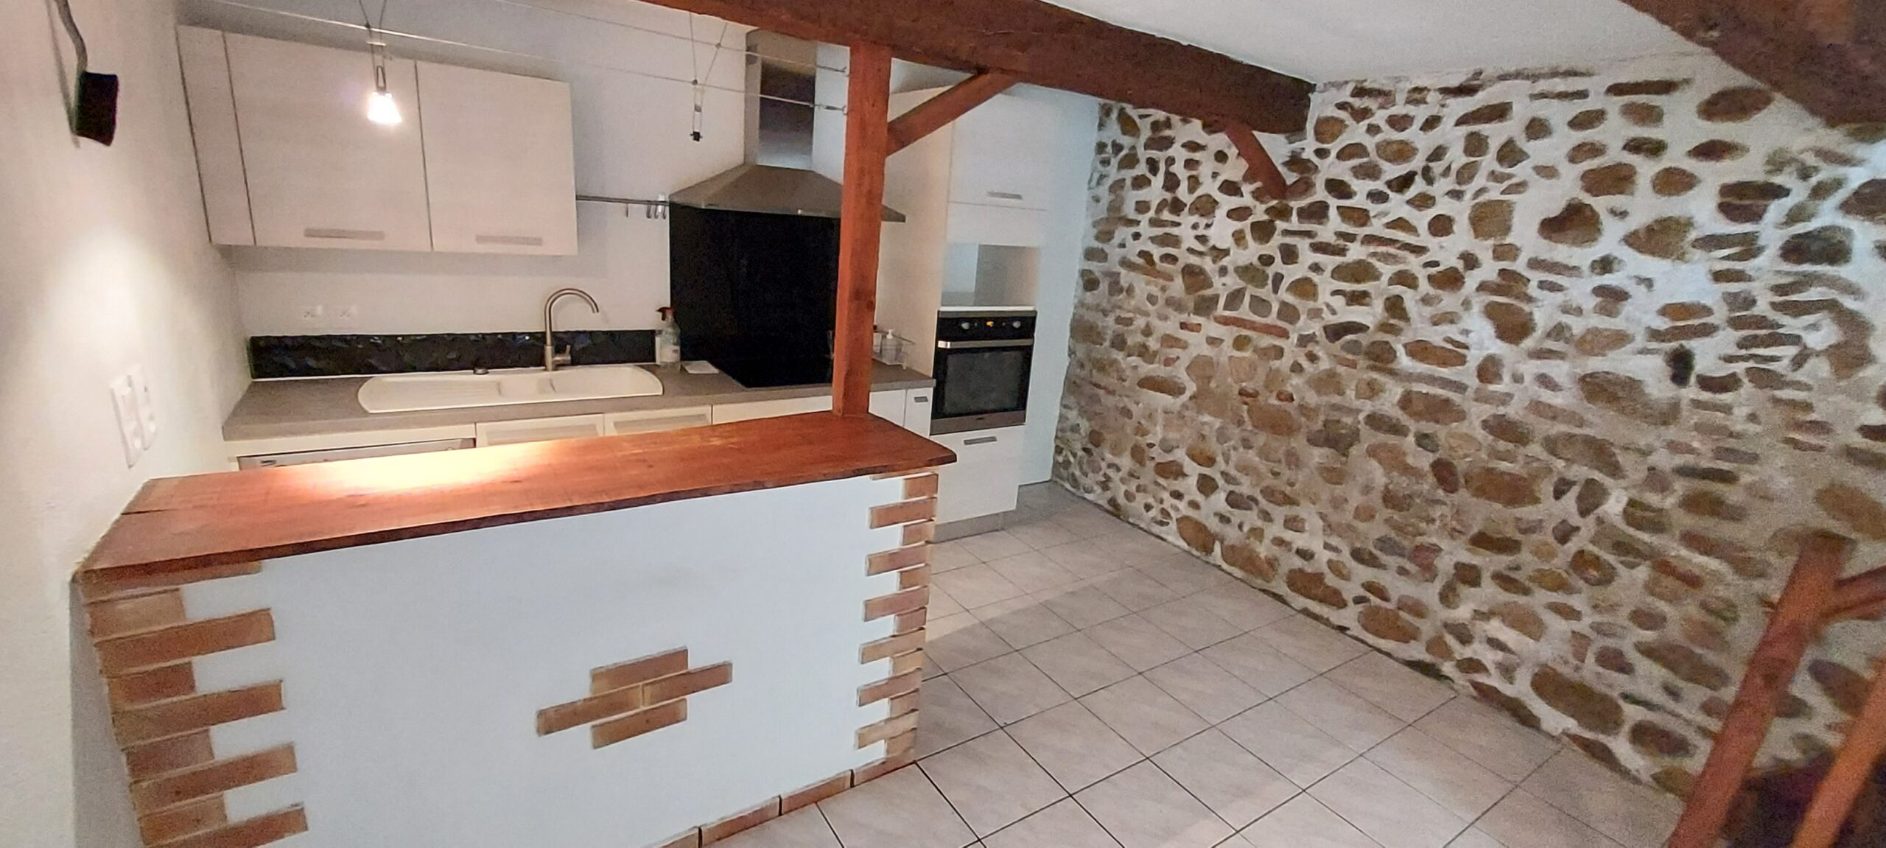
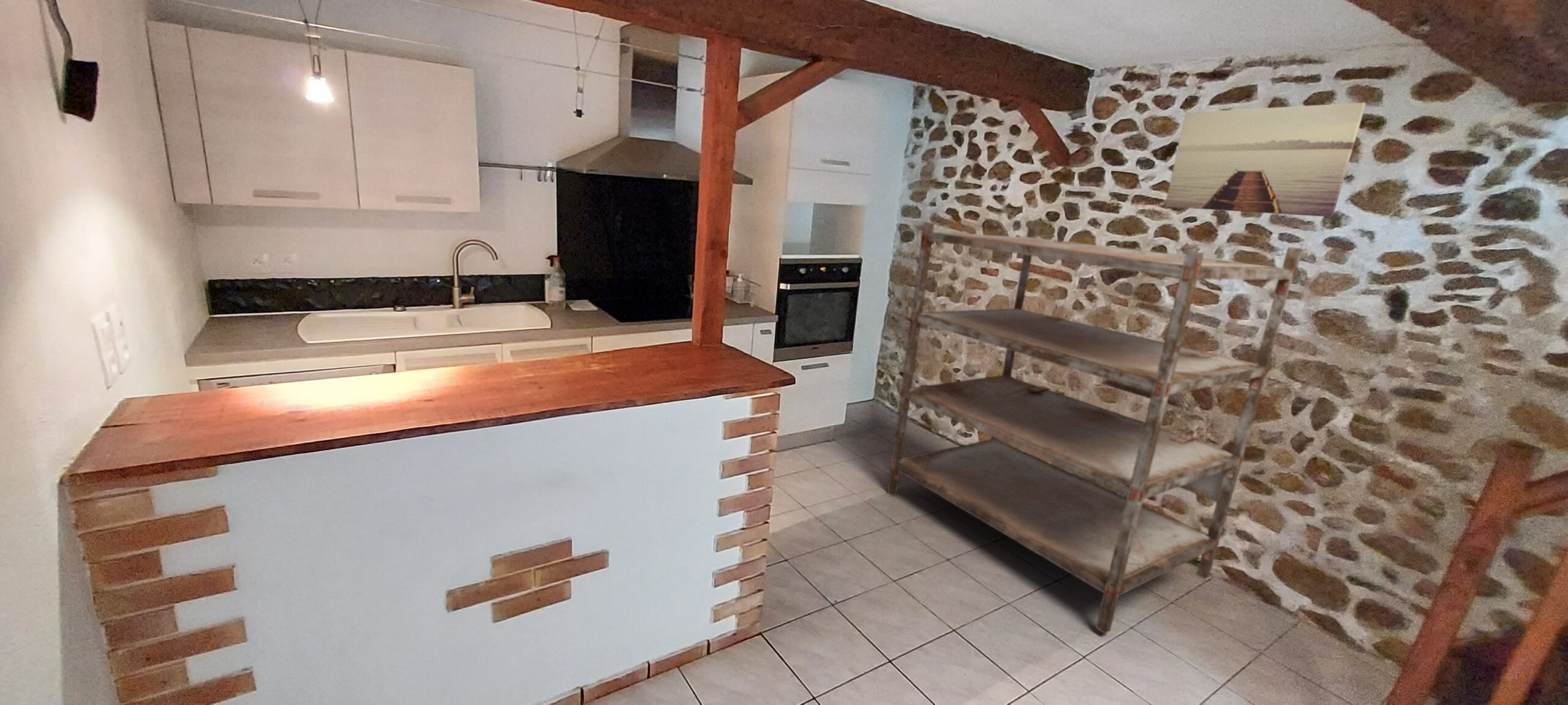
+ wall art (1254, 160)
+ shelving unit (1061, 394)
